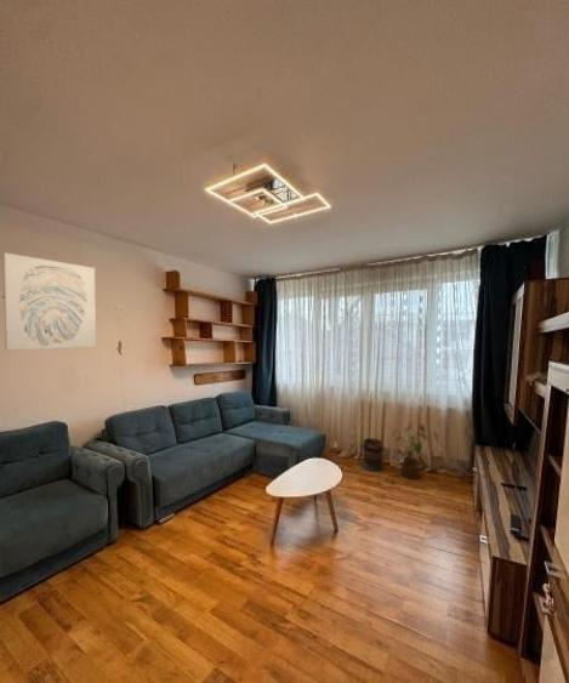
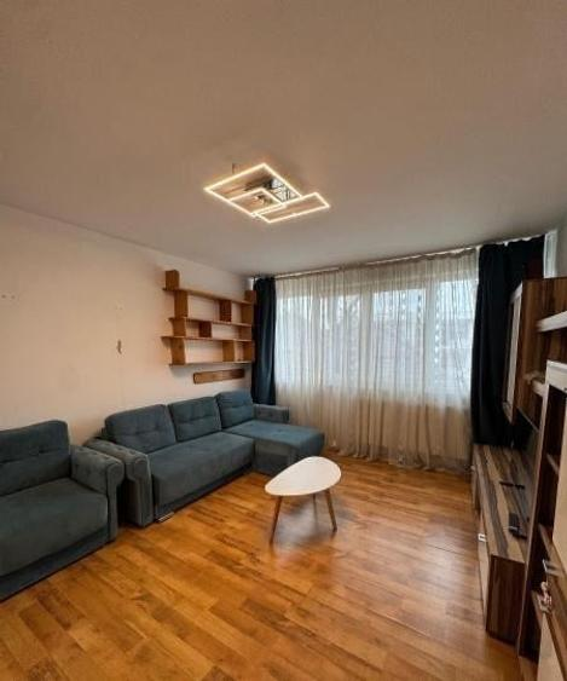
- house plant (412, 451)
- wooden barrel (372, 453)
- wall art (55, 304)
